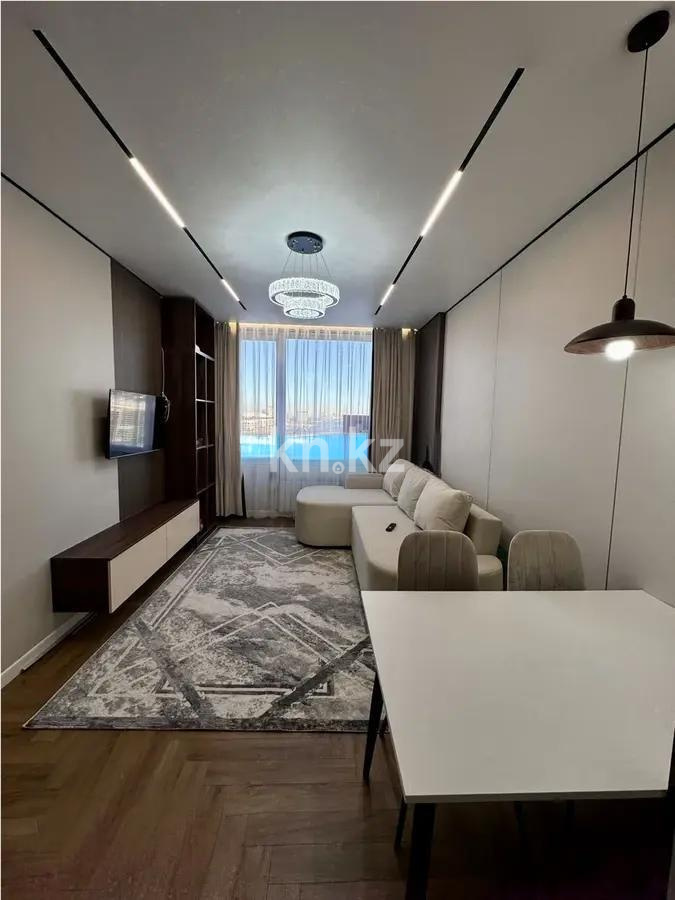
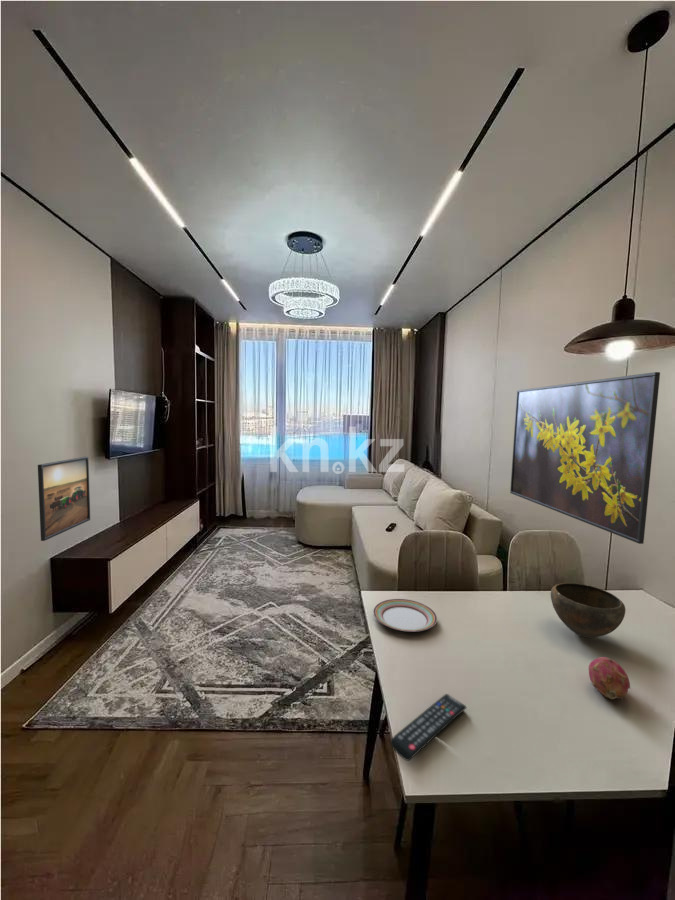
+ remote control (430, 724)
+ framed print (565, 448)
+ fruit (609, 675)
+ bowl (585, 614)
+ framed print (66, 495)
+ plate (404, 616)
